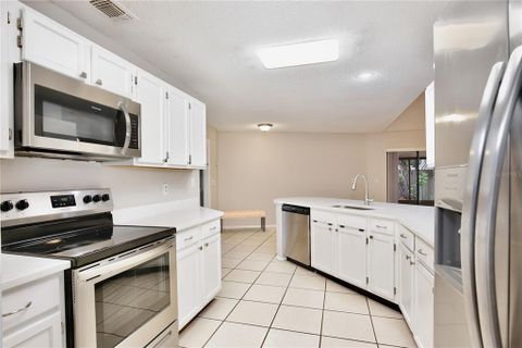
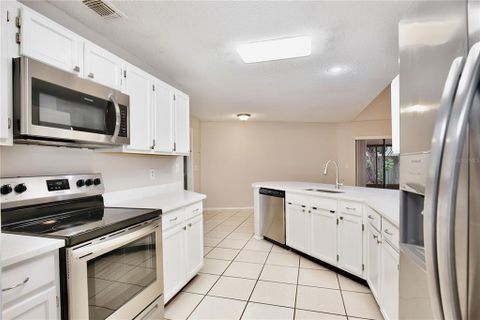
- bench (241, 216)
